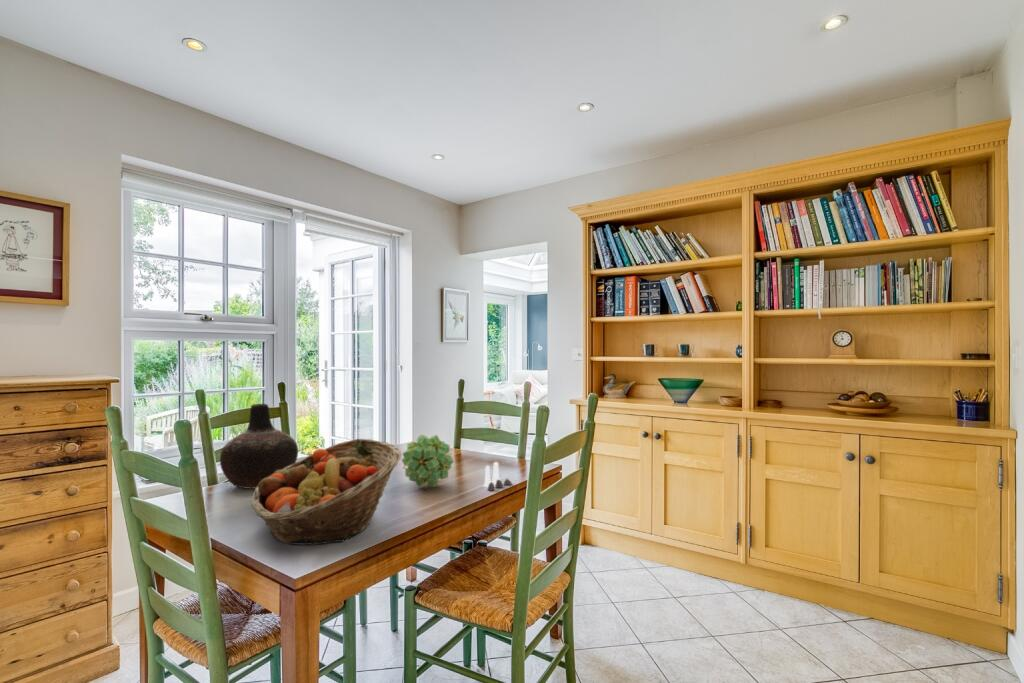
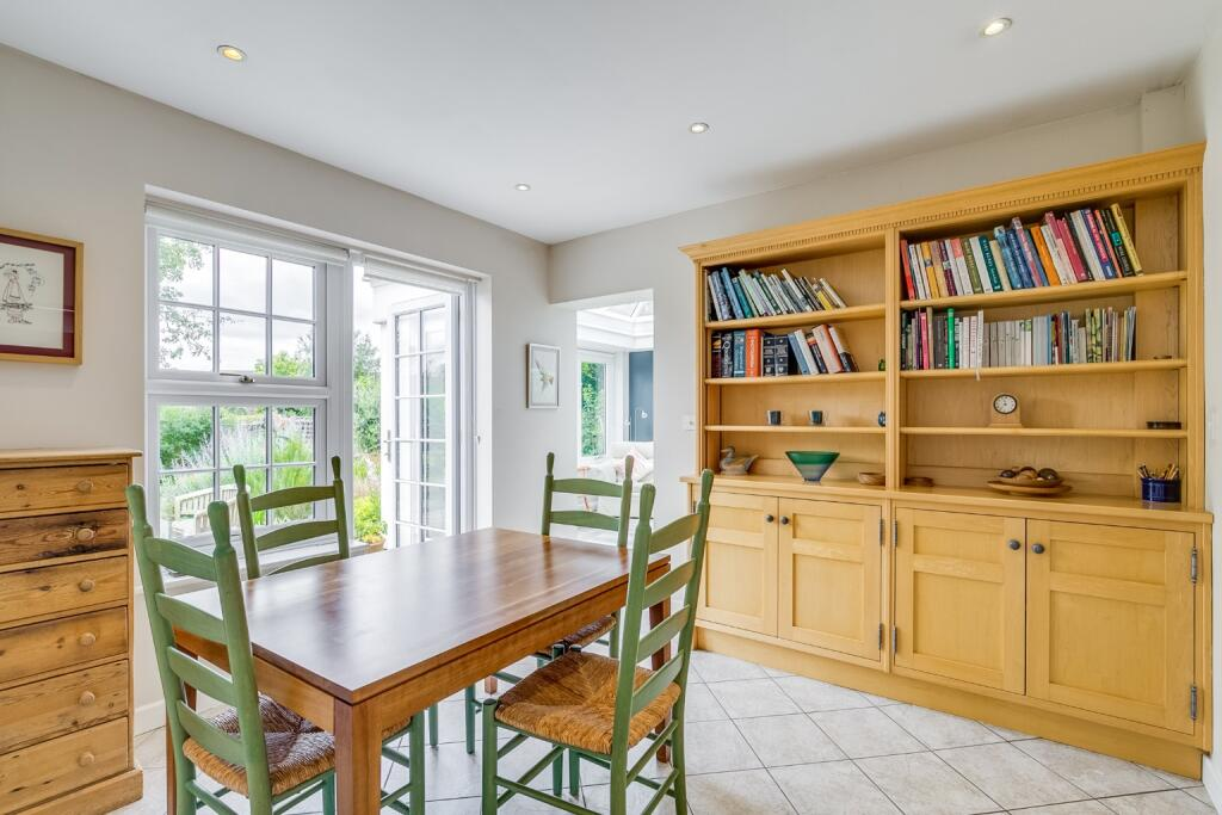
- vase (260, 444)
- fruit basket (328, 486)
- decorative ball (427, 460)
- salt and pepper shaker set (496, 474)
